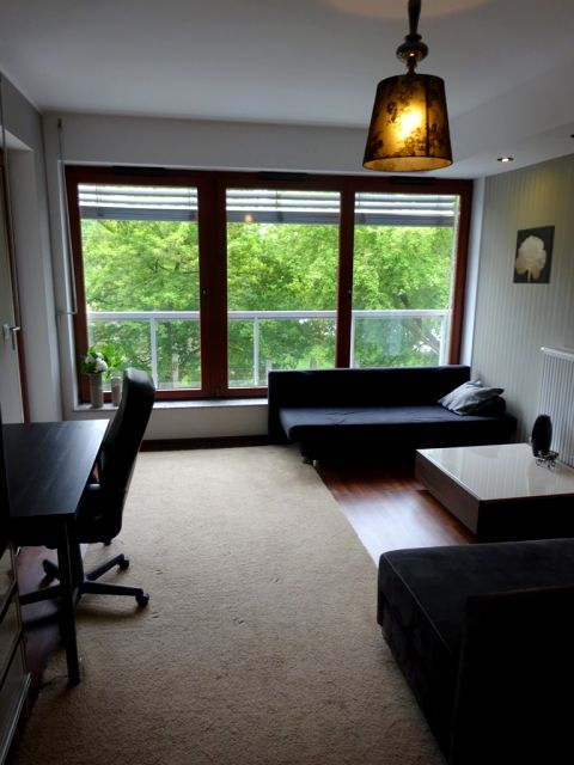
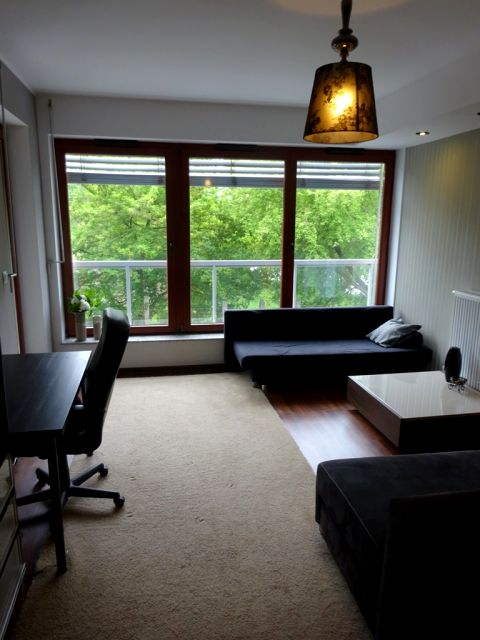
- wall art (532, 256)
